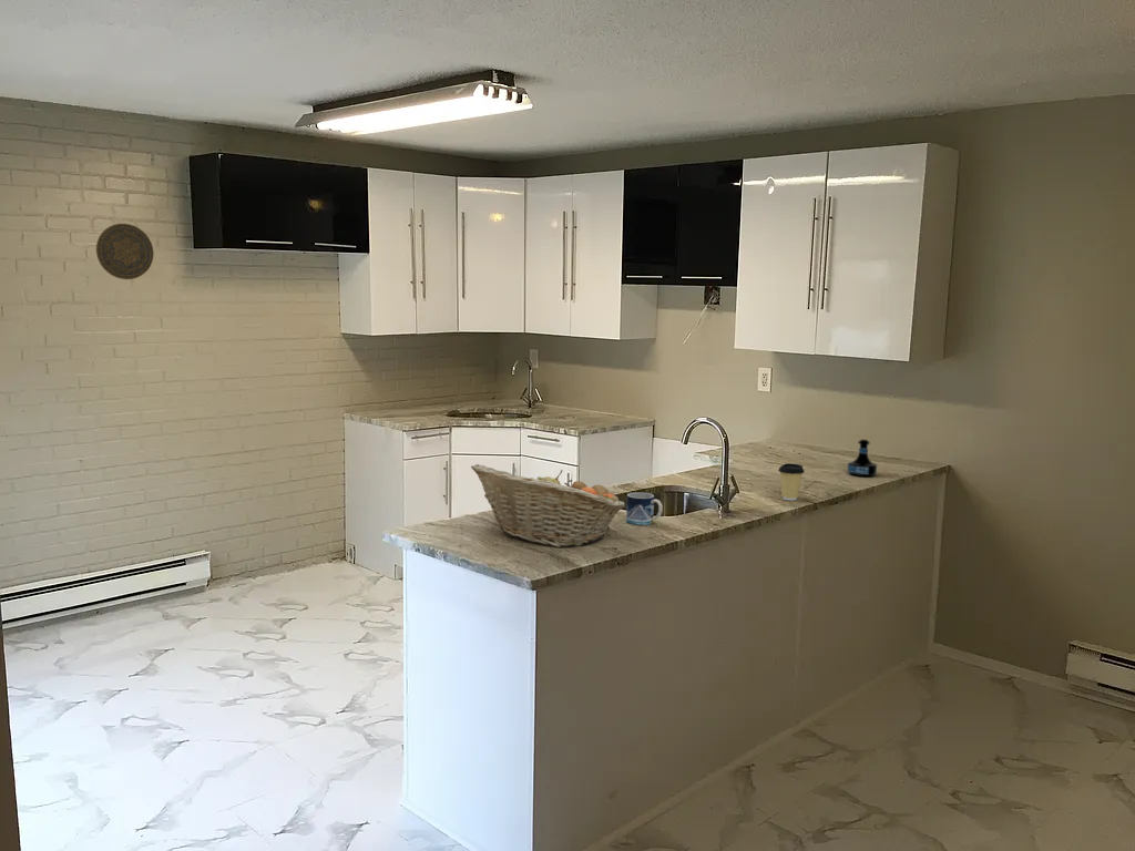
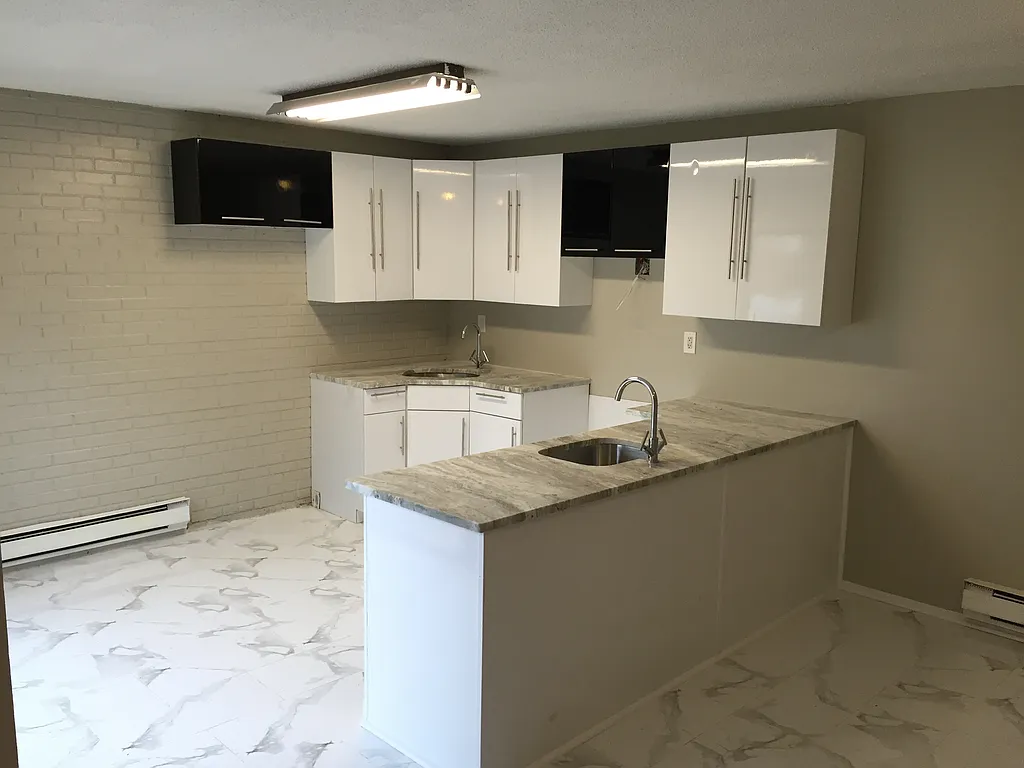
- decorative plate (125, 252)
- mug (644, 509)
- coffee cup (790, 482)
- tequila bottle (862, 457)
- fruit basket (546, 499)
